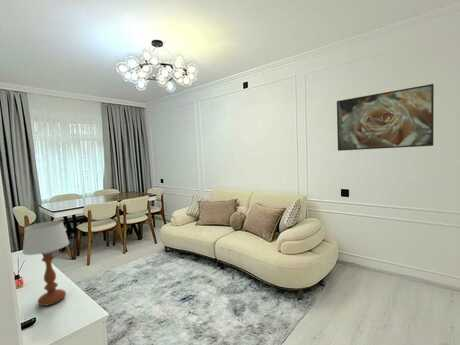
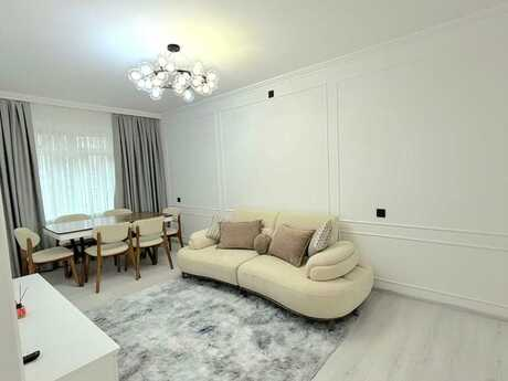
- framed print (380, 121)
- table lamp (48, 262)
